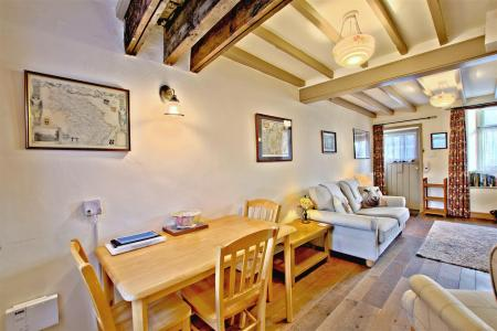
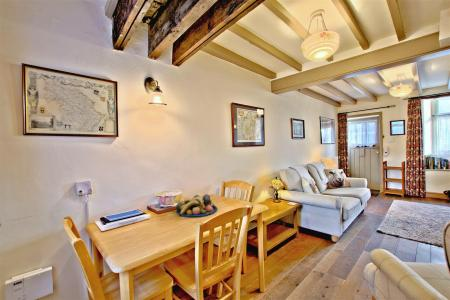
+ fruit bowl (197, 203)
